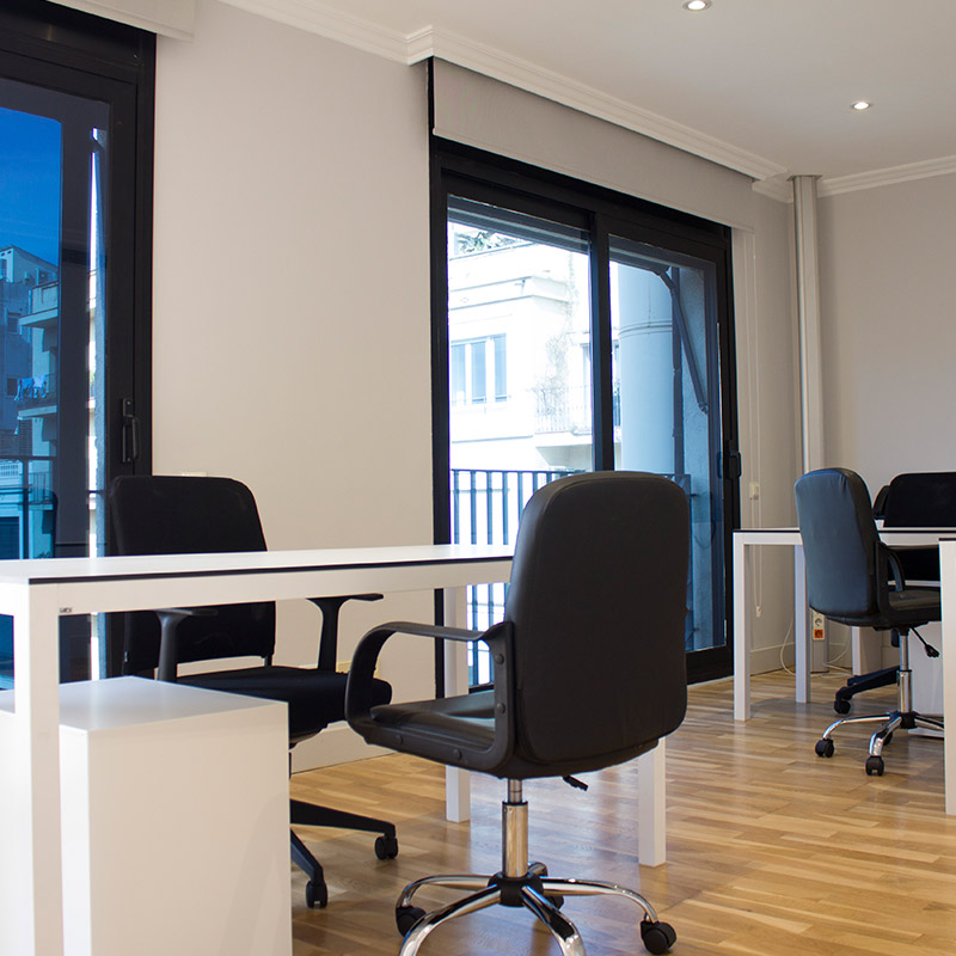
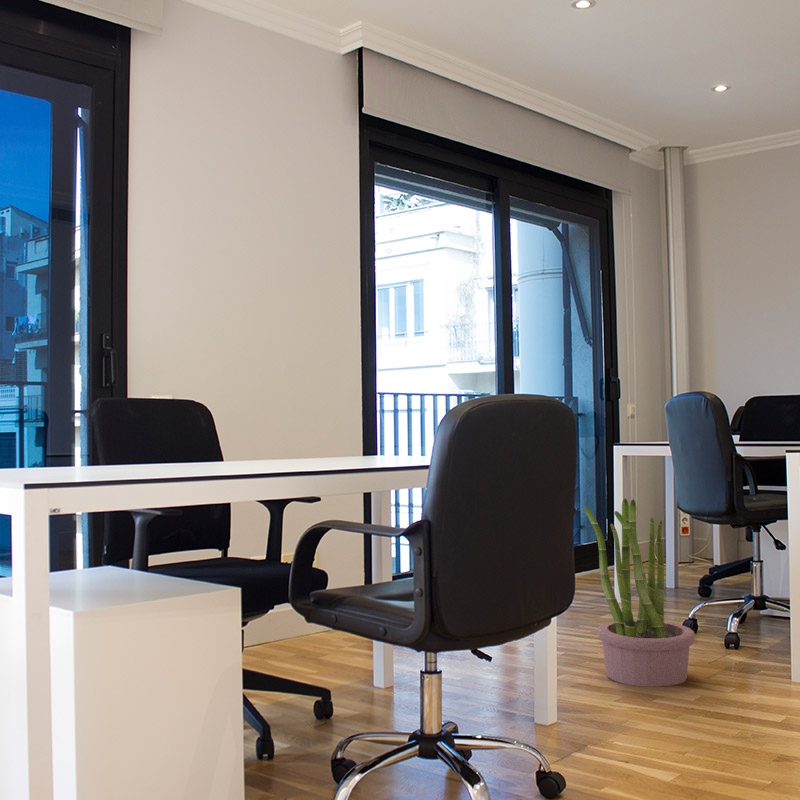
+ potted plant (642, 587)
